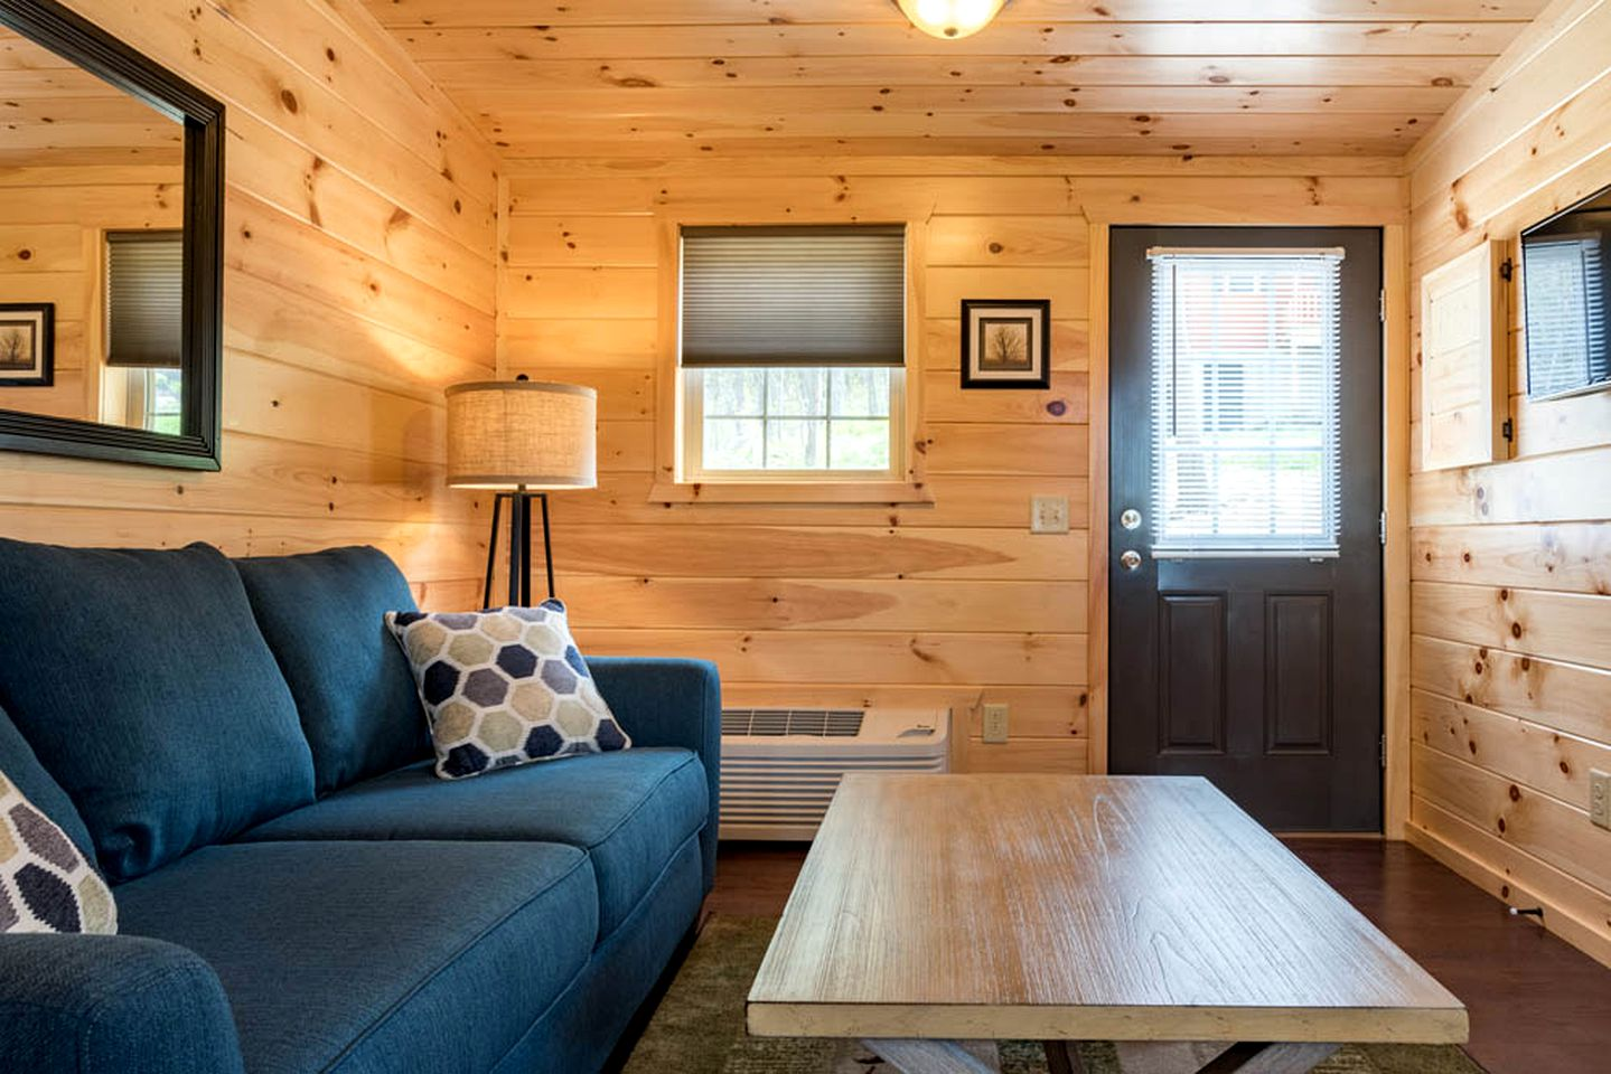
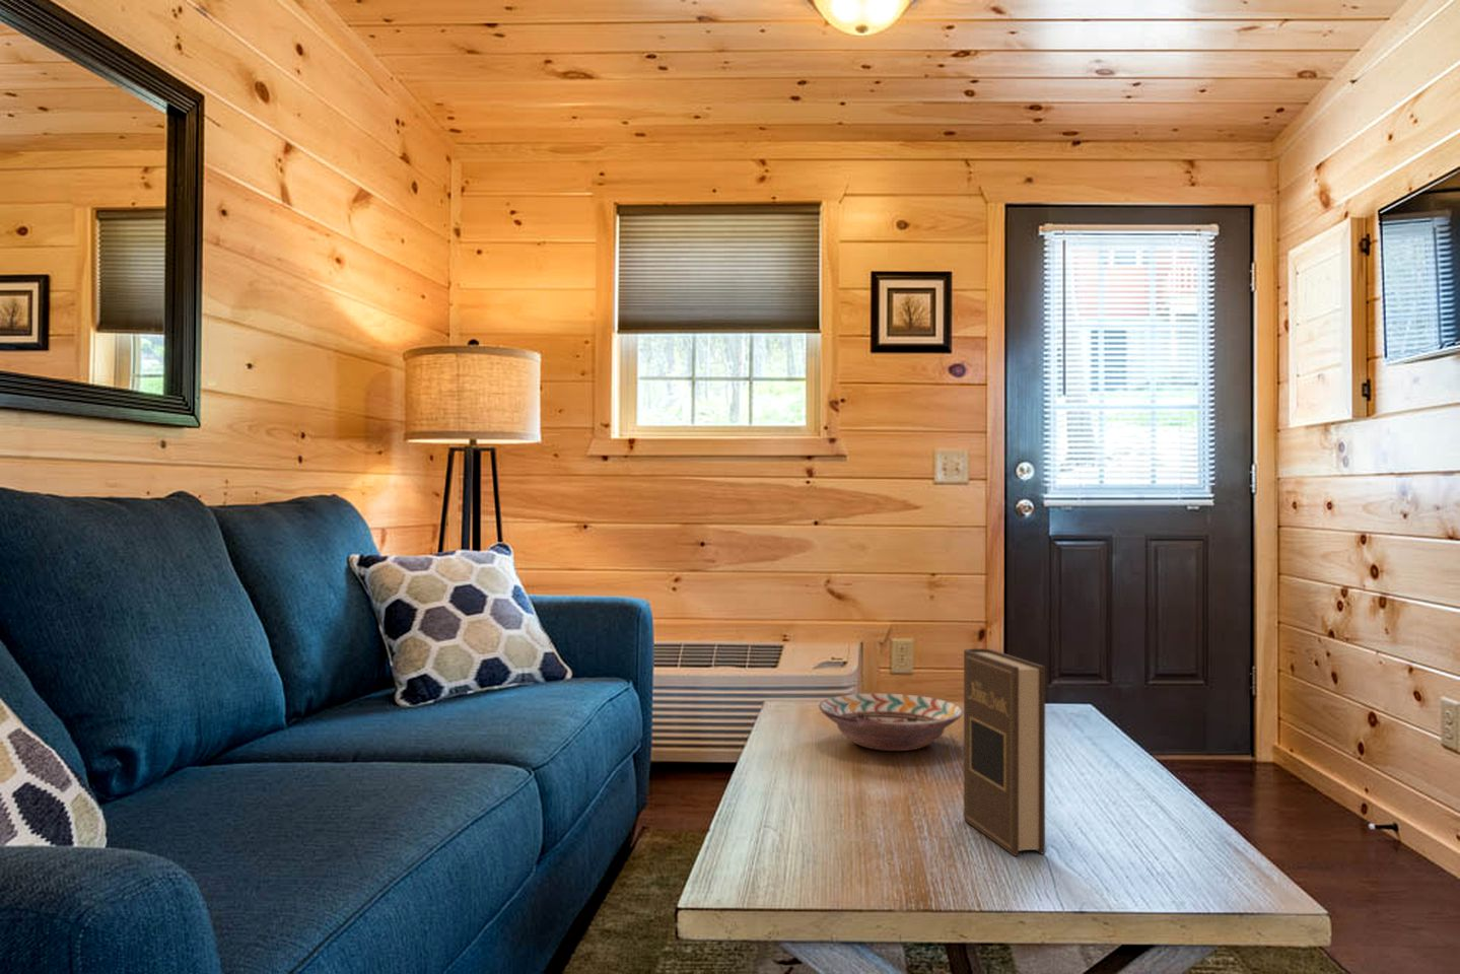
+ book (999, 745)
+ decorative bowl (889, 724)
